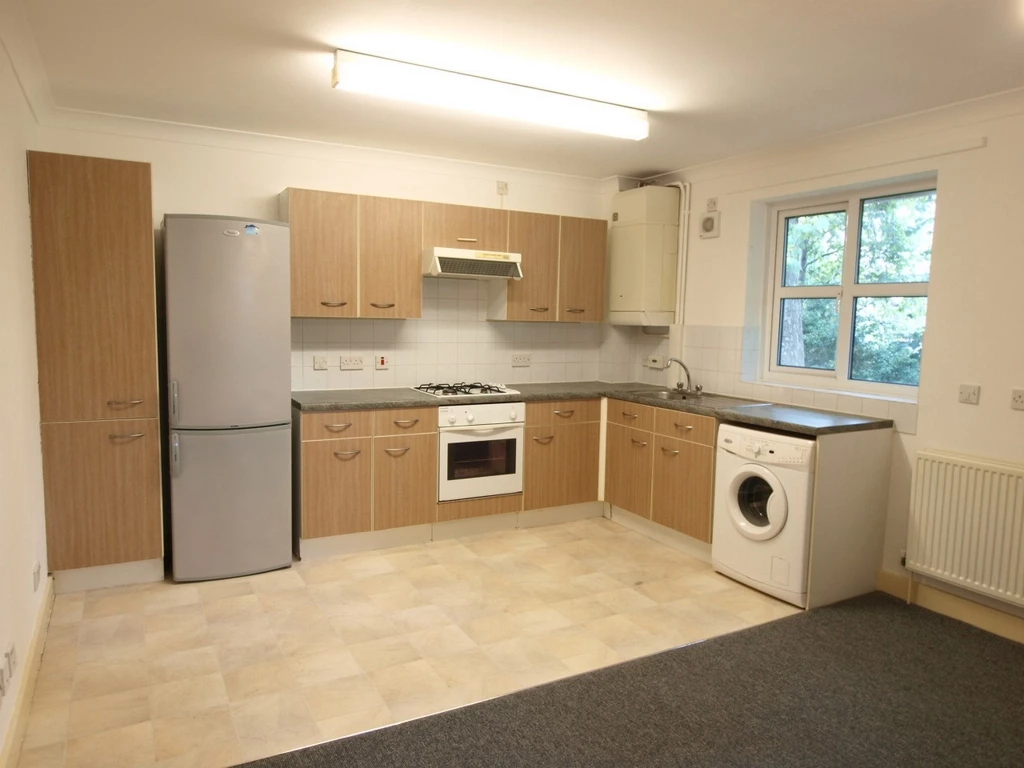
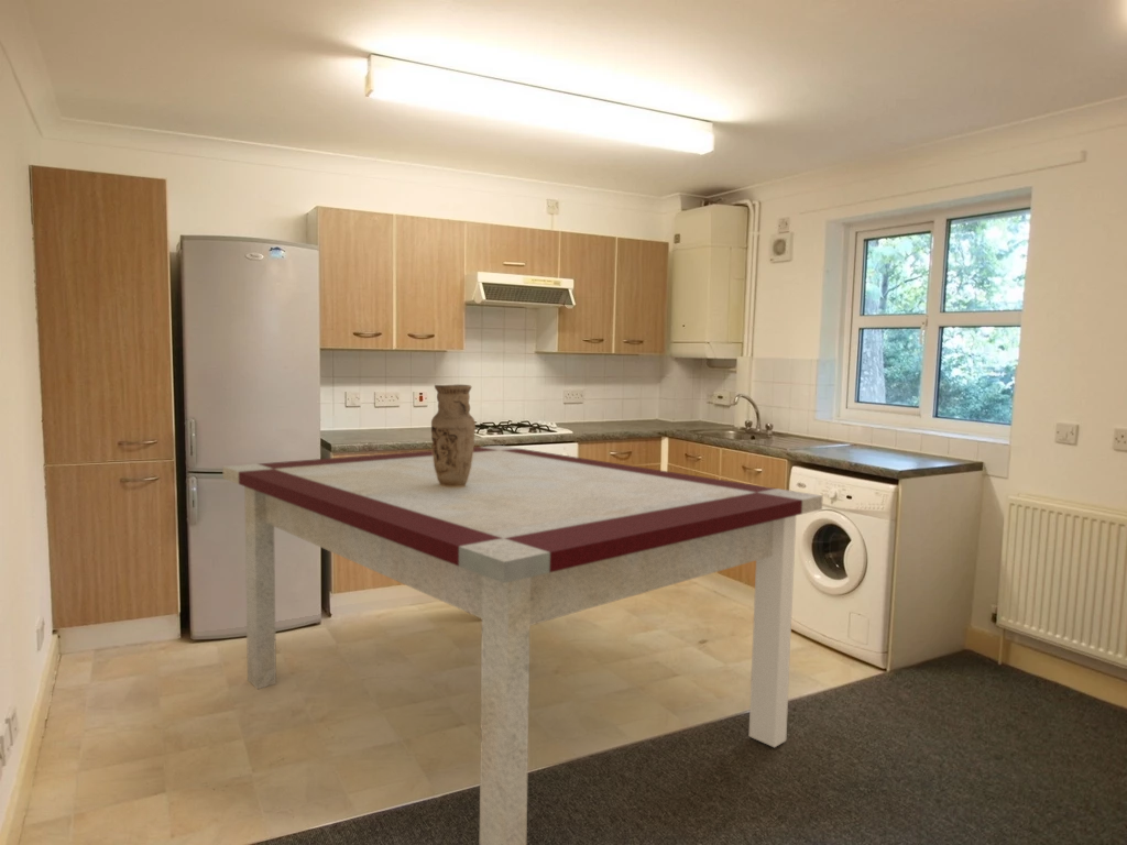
+ vase (452, 435)
+ dining table (499, 595)
